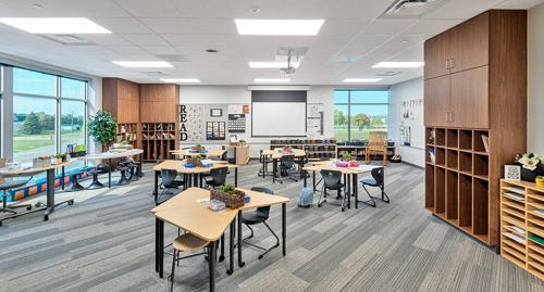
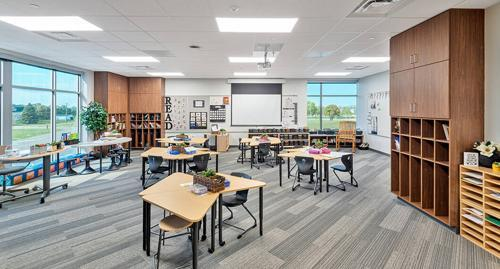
- backpack (306, 196)
